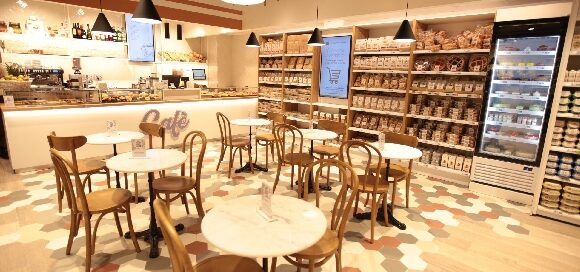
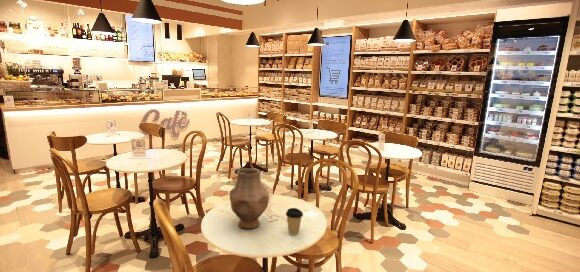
+ coffee cup (294, 221)
+ vase (249, 198)
